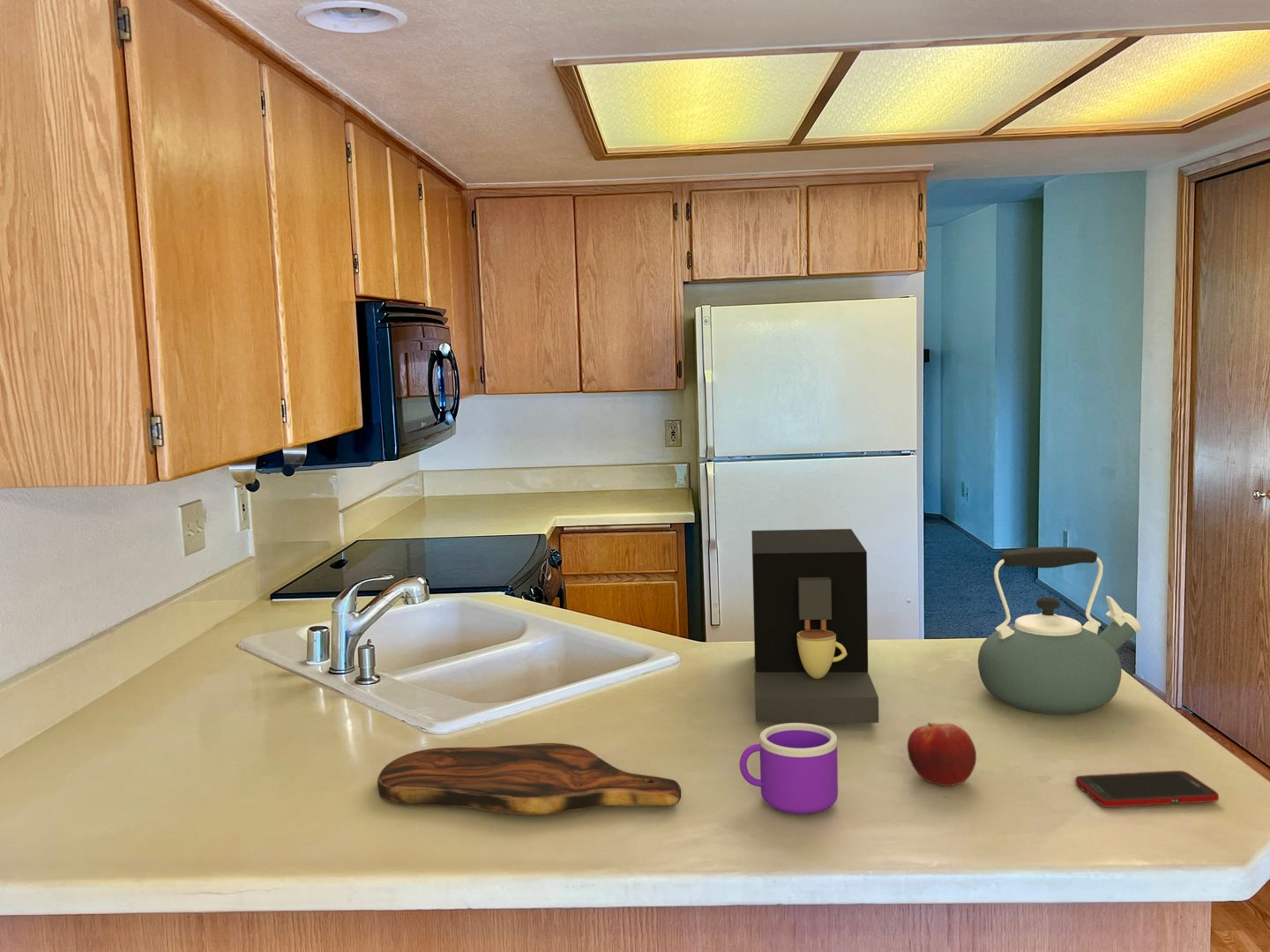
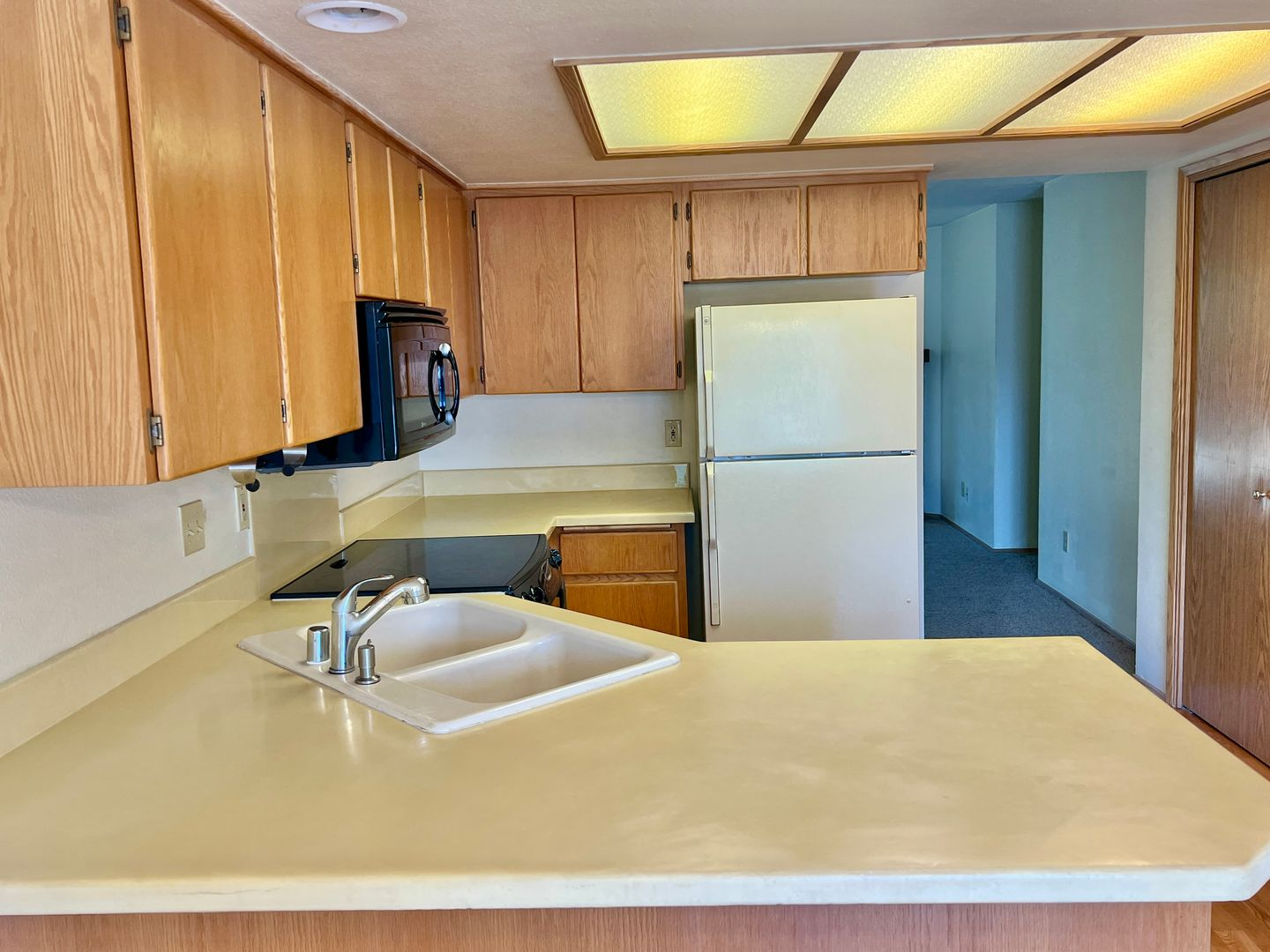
- cutting board (530, 777)
- mug (788, 770)
- coffee maker (808, 618)
- cell phone (1145, 788)
- kettle (1061, 623)
- fruit (941, 752)
